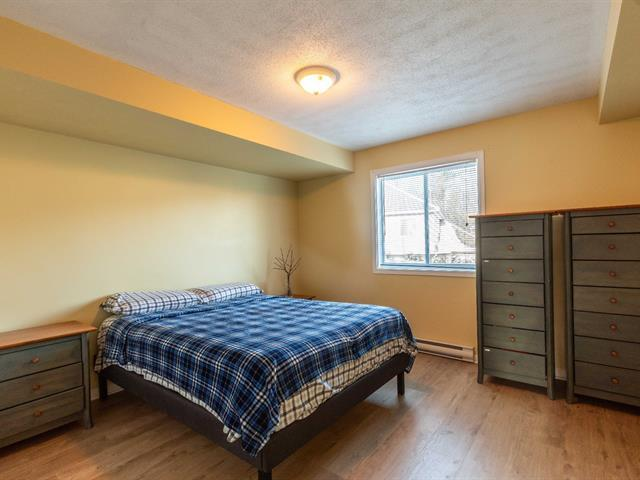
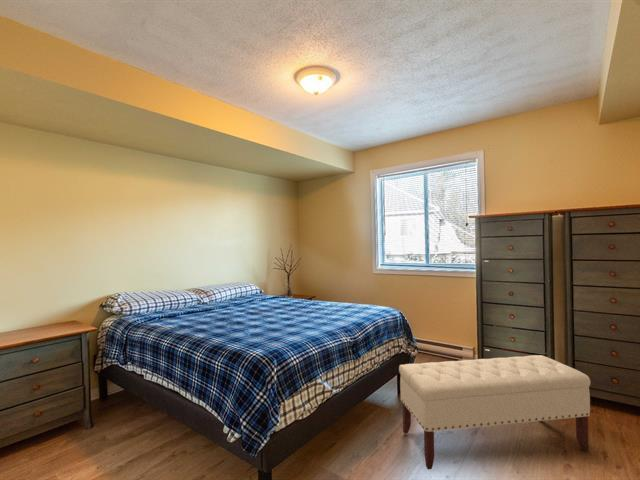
+ bench (489, 404)
